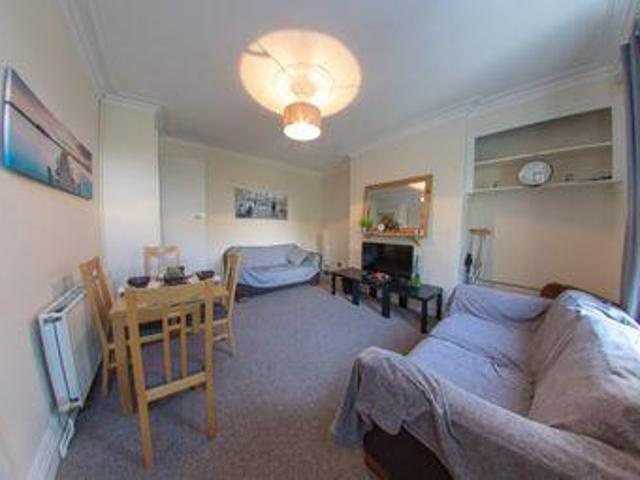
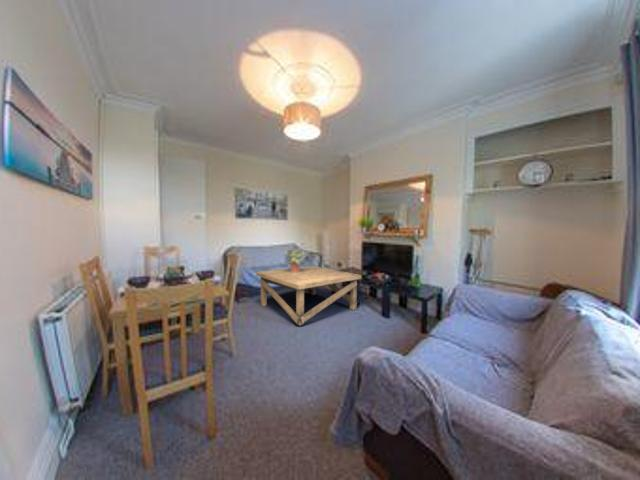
+ potted plant (295, 260)
+ coffee table (307, 290)
